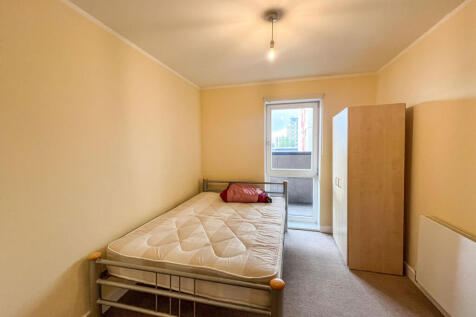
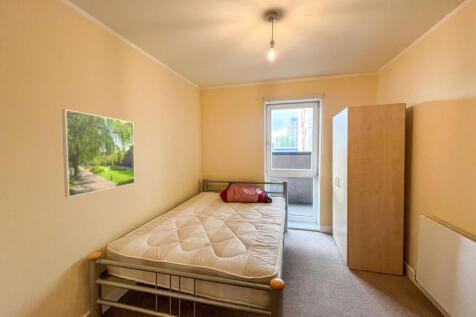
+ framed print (105, 153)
